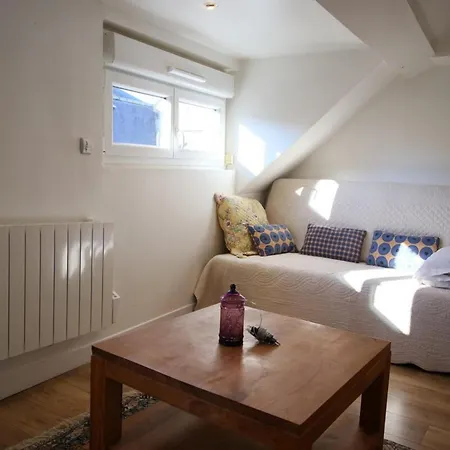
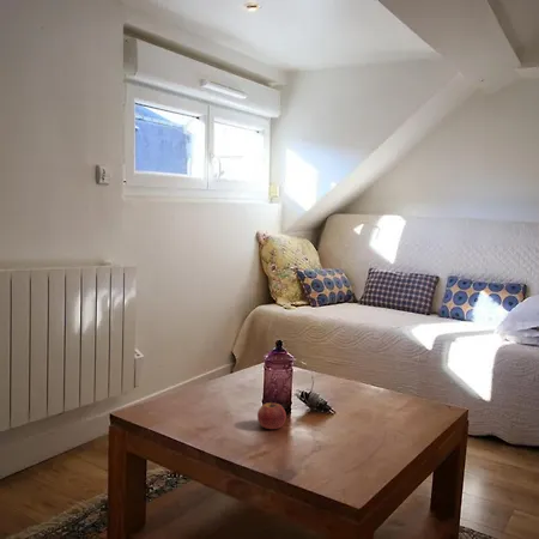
+ apple (272, 412)
